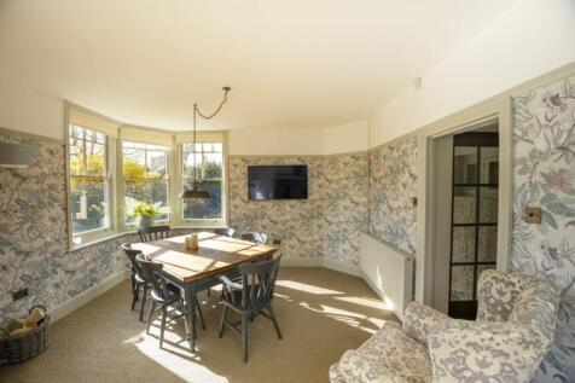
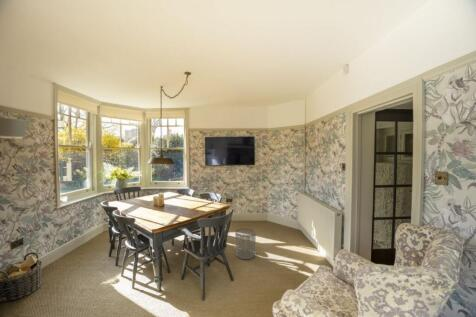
+ waste bin (245, 243)
